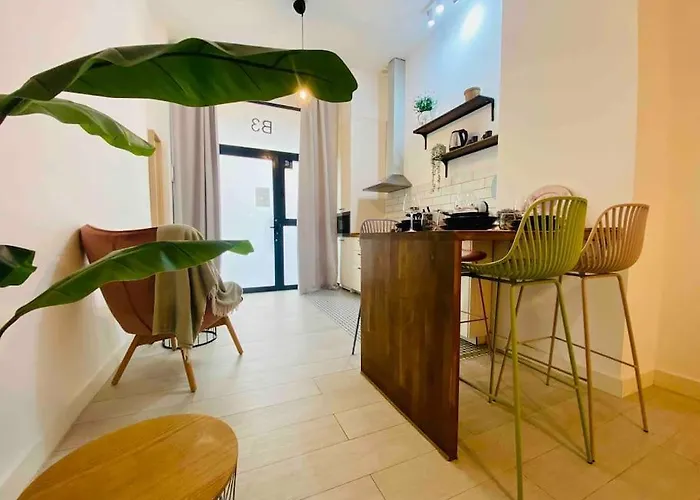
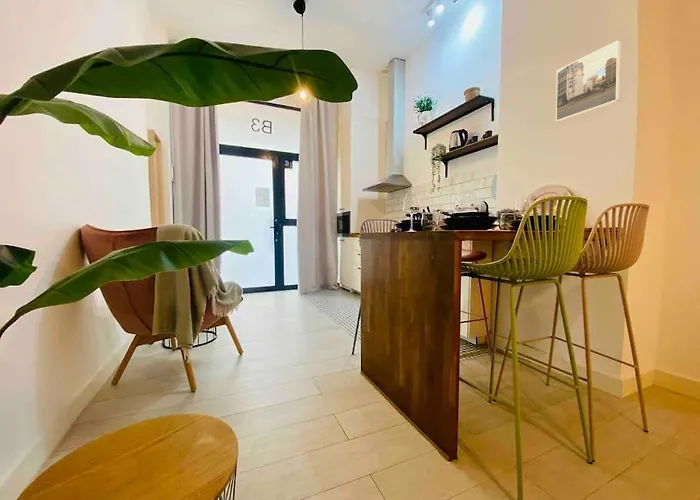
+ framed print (585, 84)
